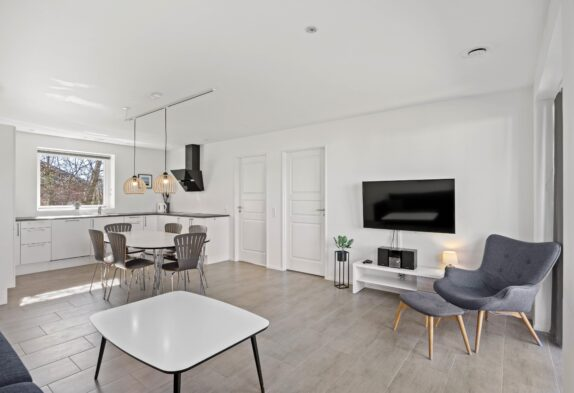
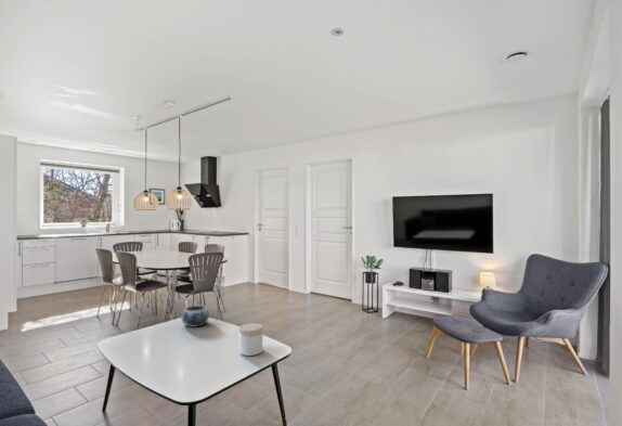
+ jar (250, 338)
+ decorative bowl (195, 315)
